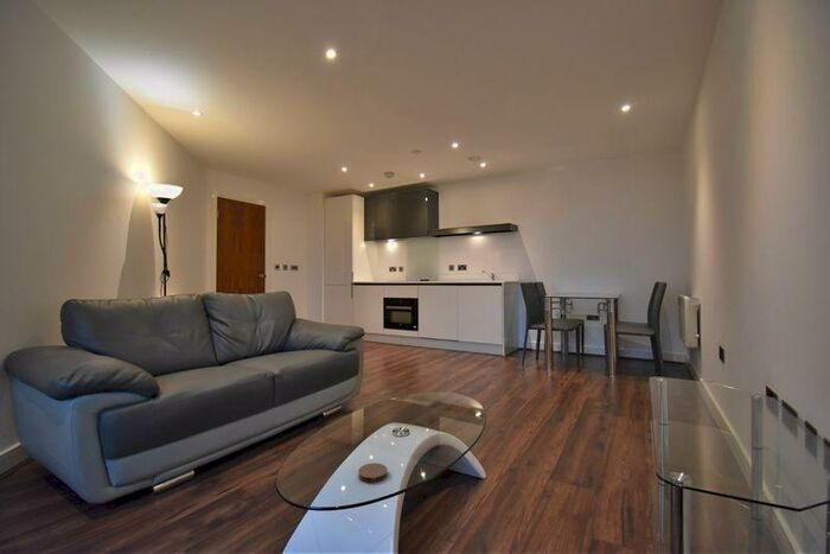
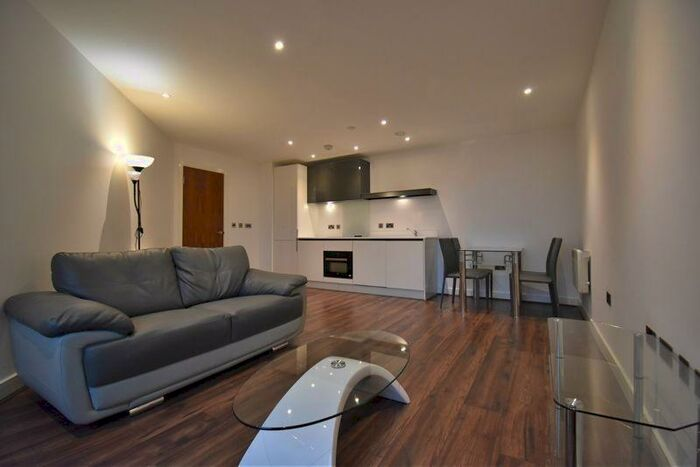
- coaster (372, 471)
